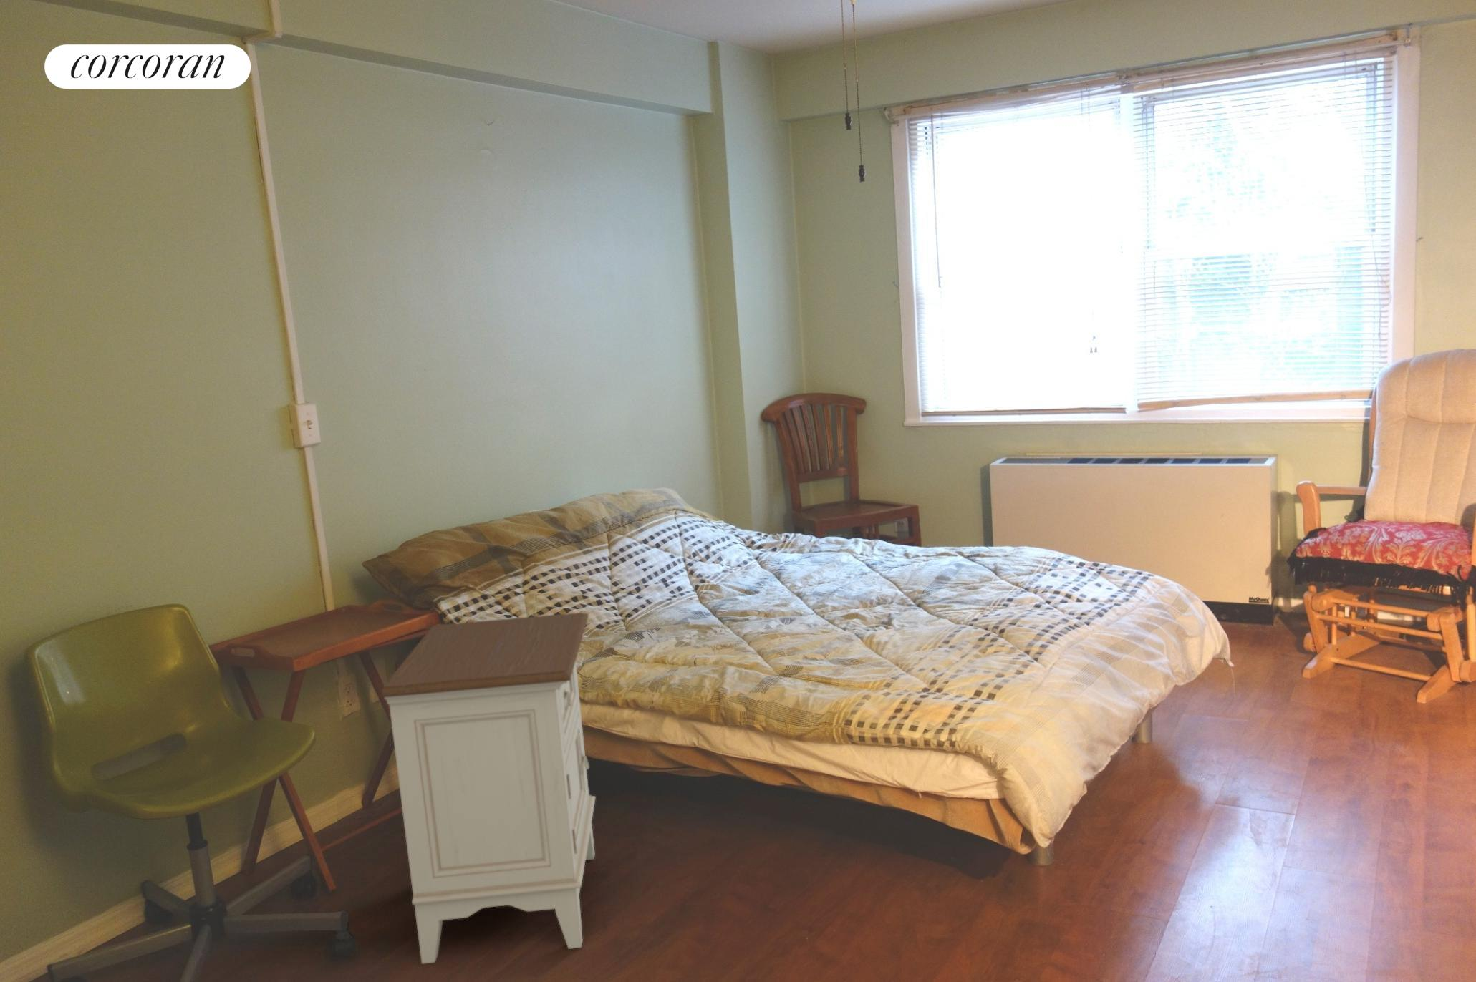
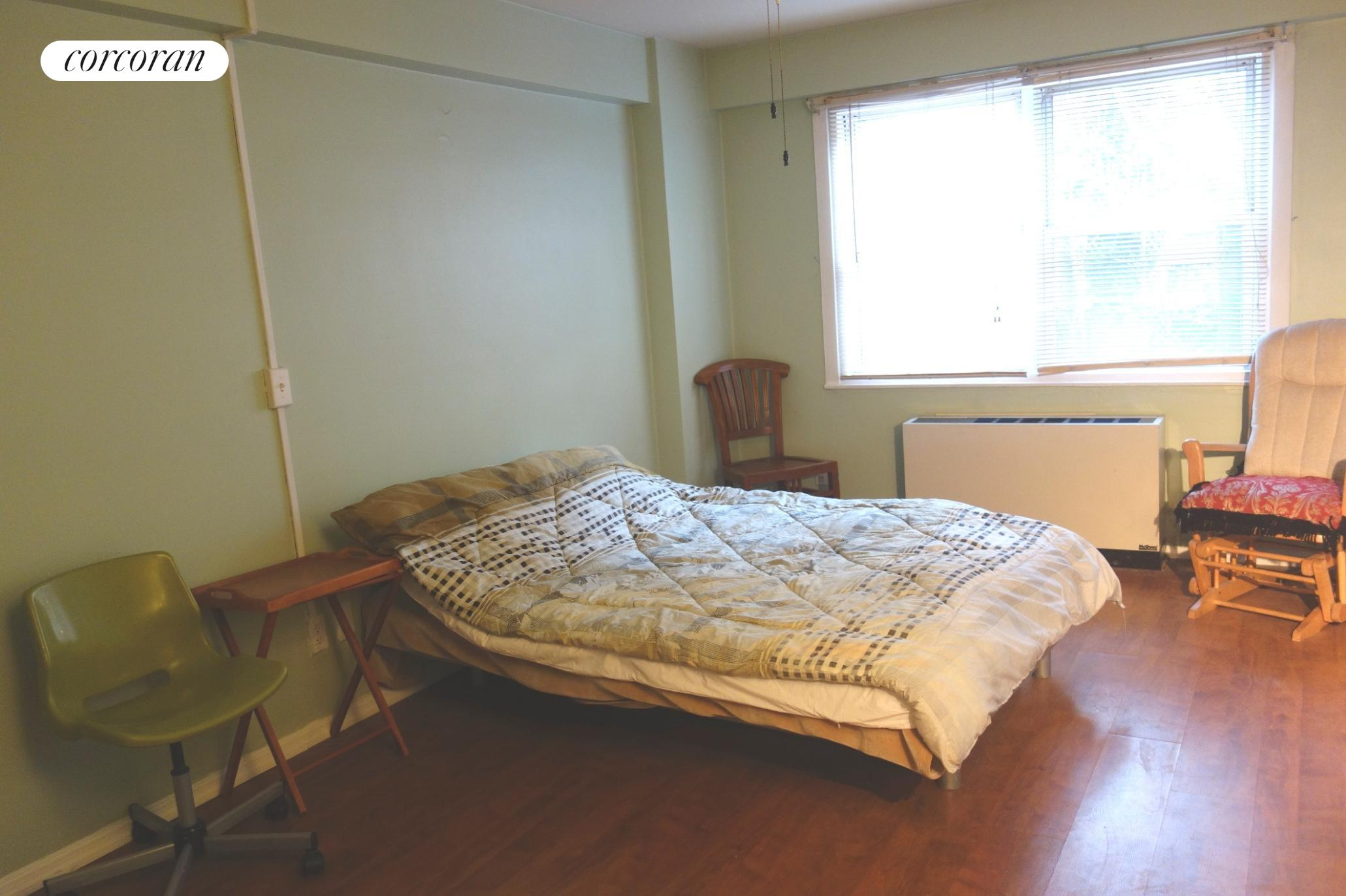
- nightstand (509, 777)
